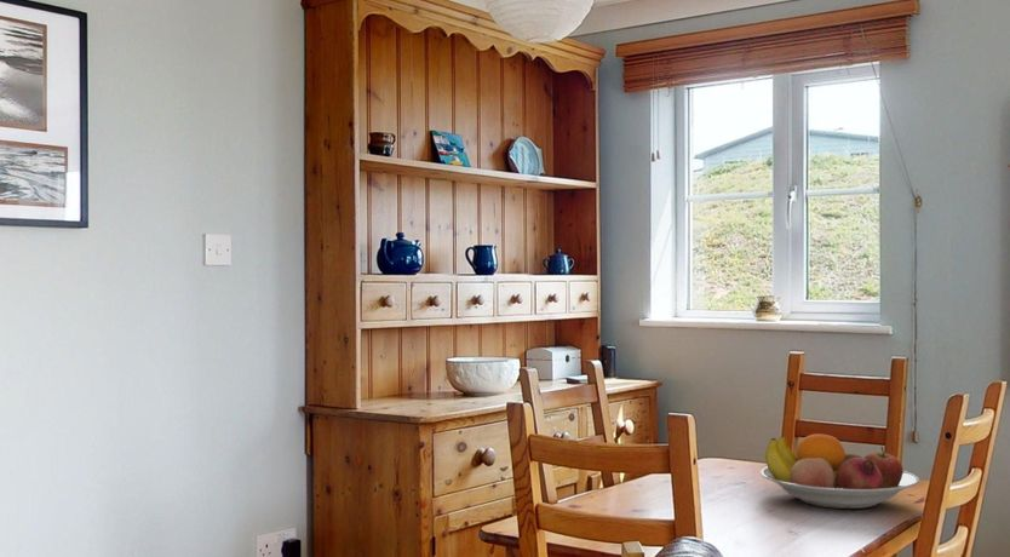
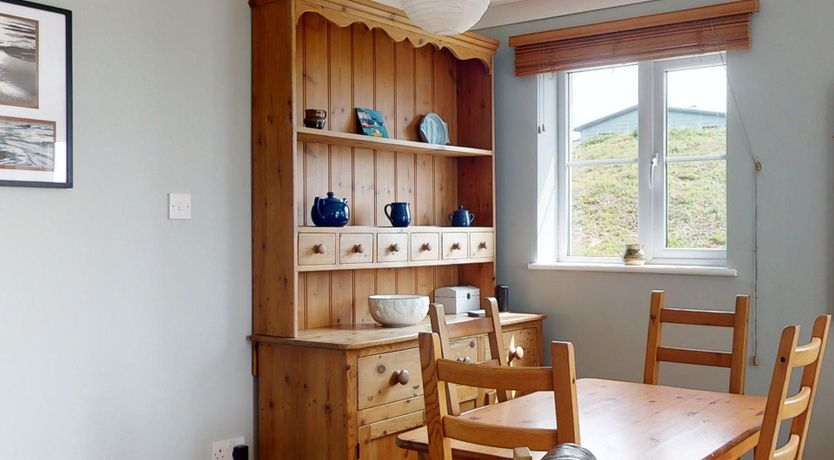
- fruit bowl (838, 469)
